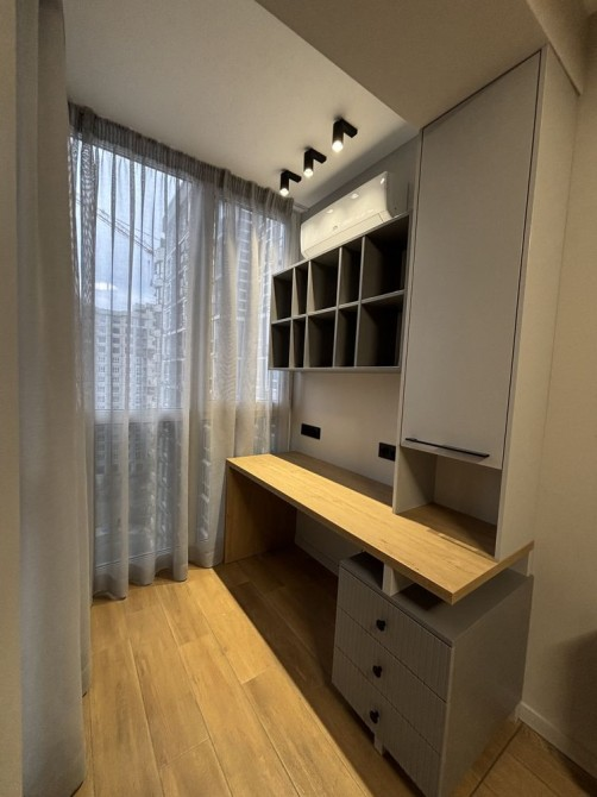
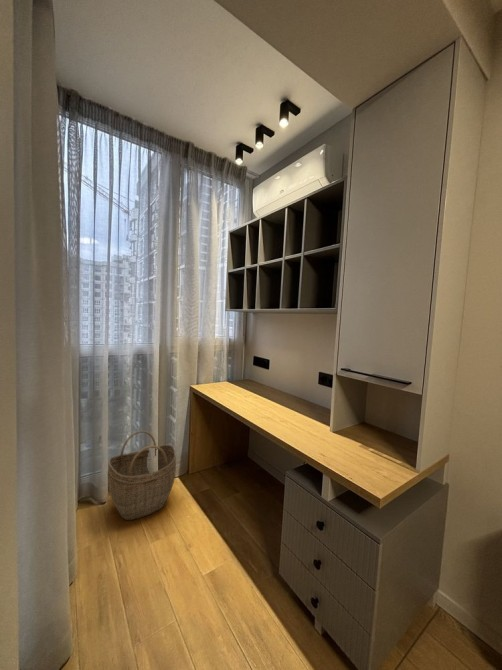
+ woven basket (143, 472)
